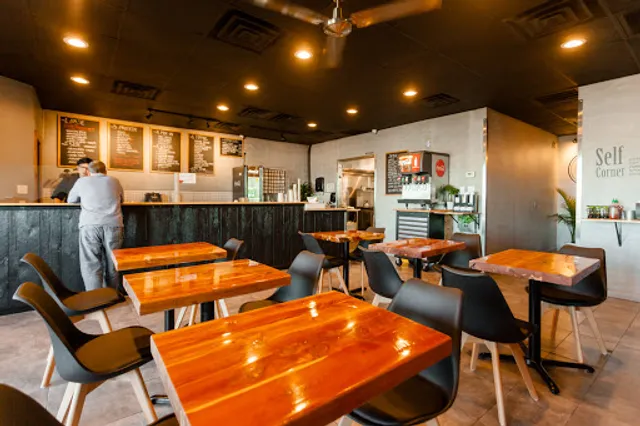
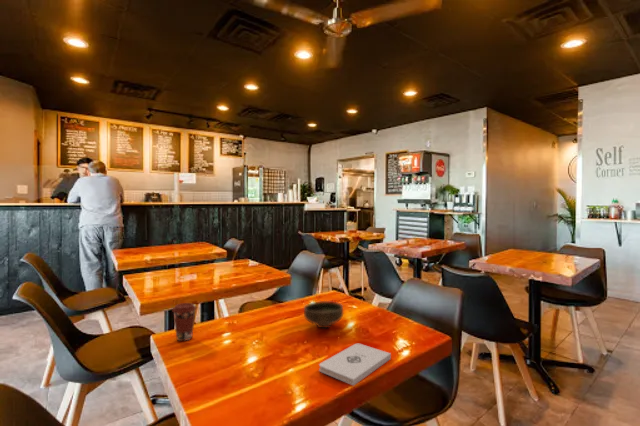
+ coffee cup (184, 321)
+ notepad (355, 361)
+ bowl (323, 316)
